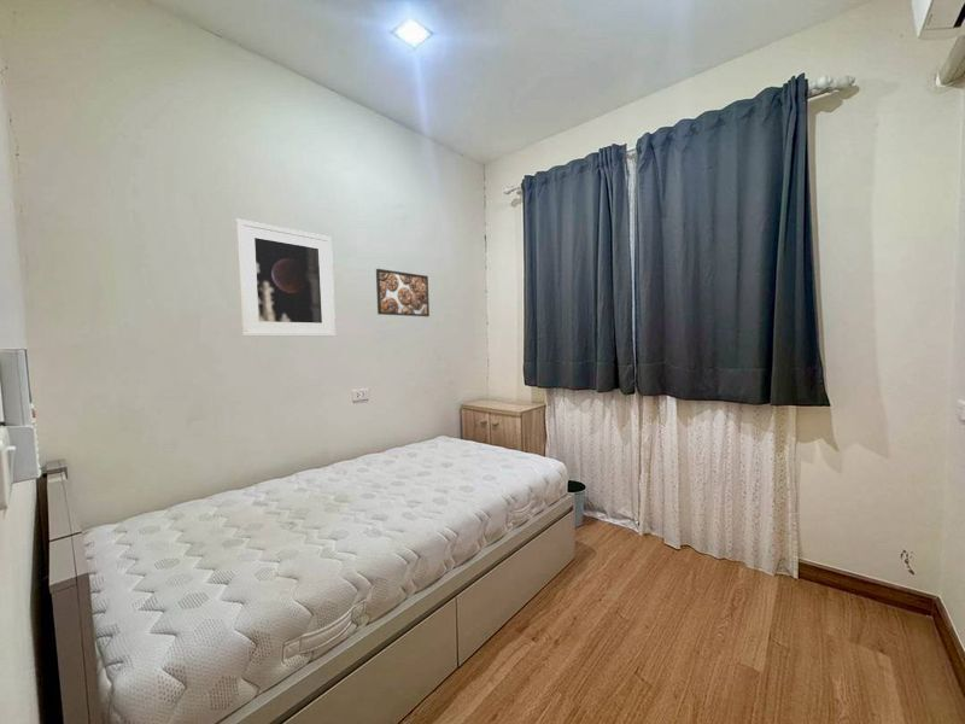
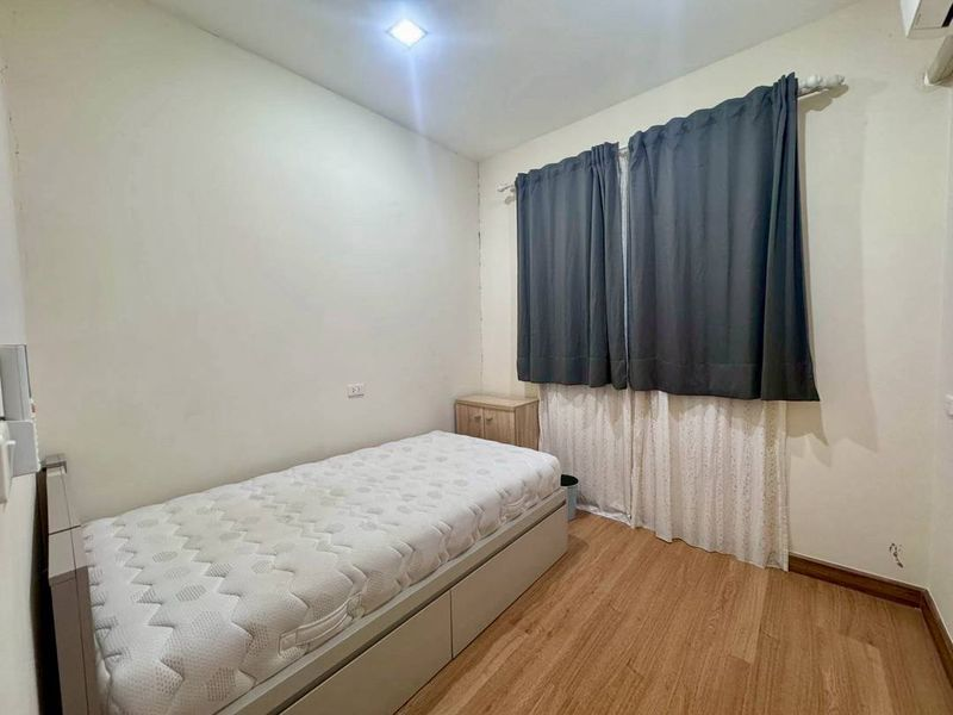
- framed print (290, 282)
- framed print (404, 293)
